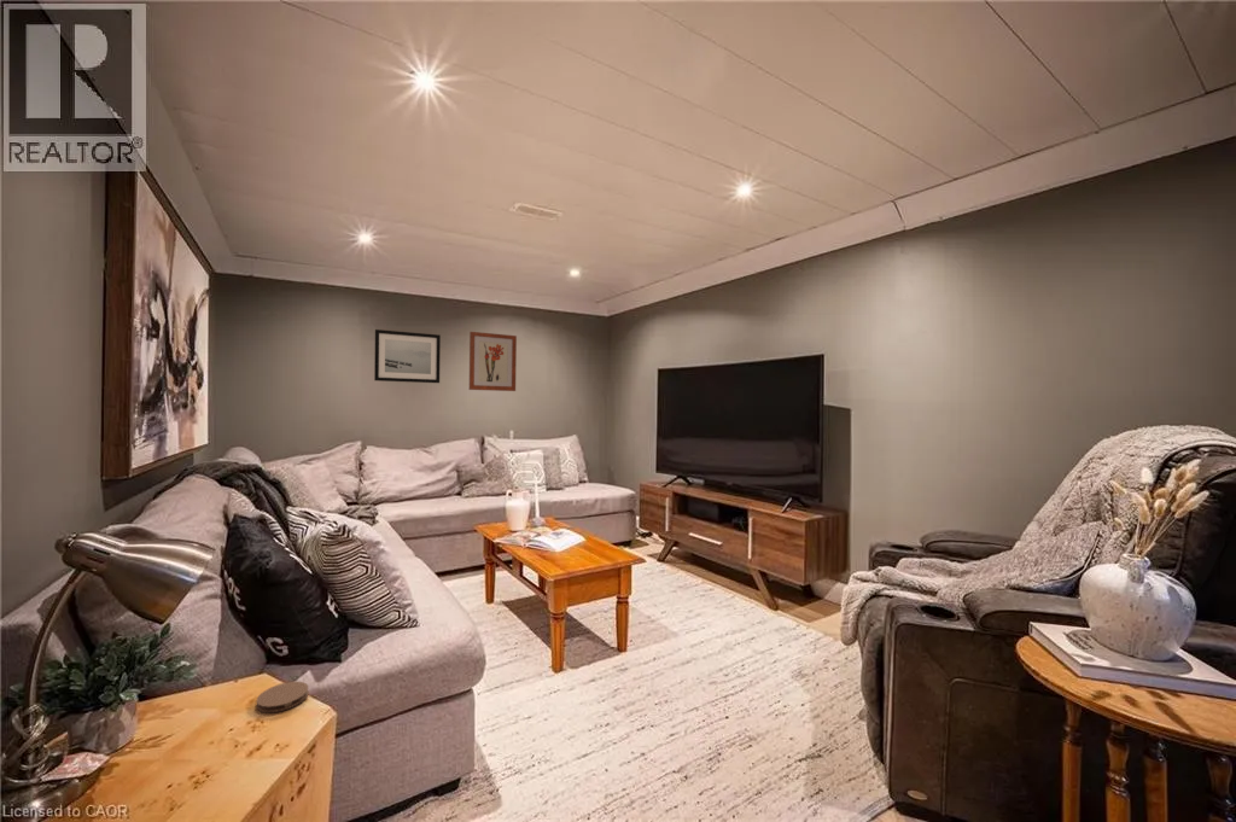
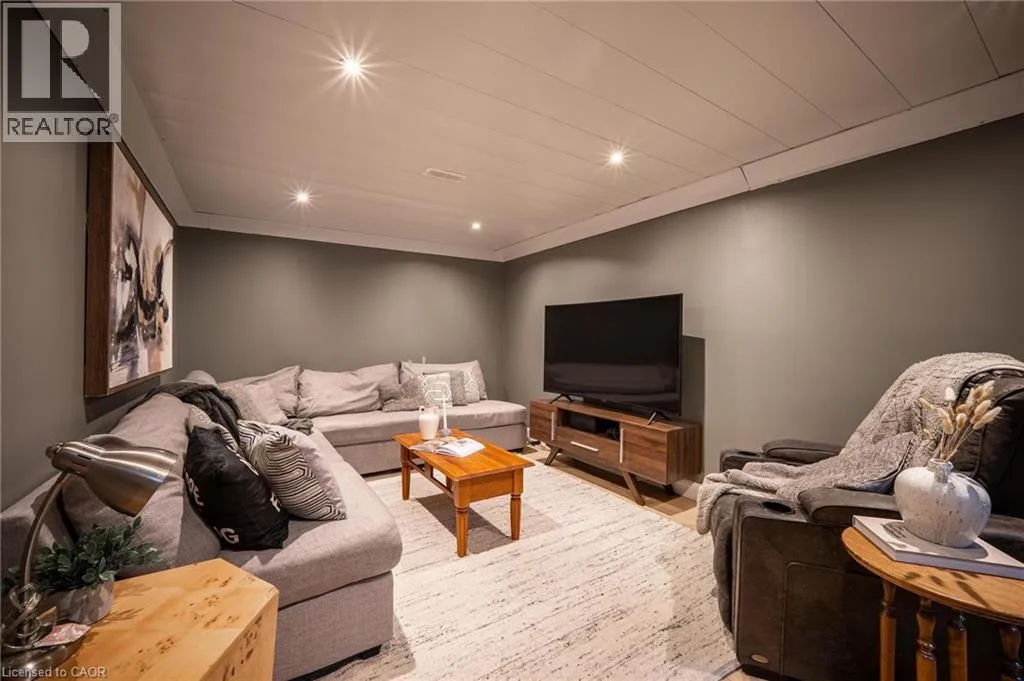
- coaster (282, 695)
- wall art (408, 356)
- wall art (492, 362)
